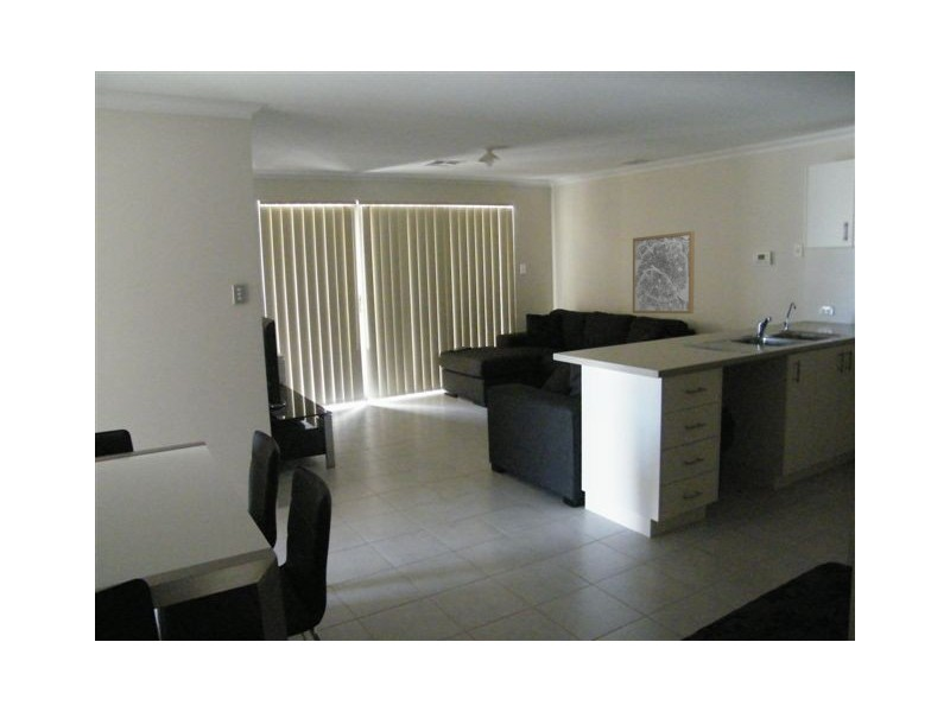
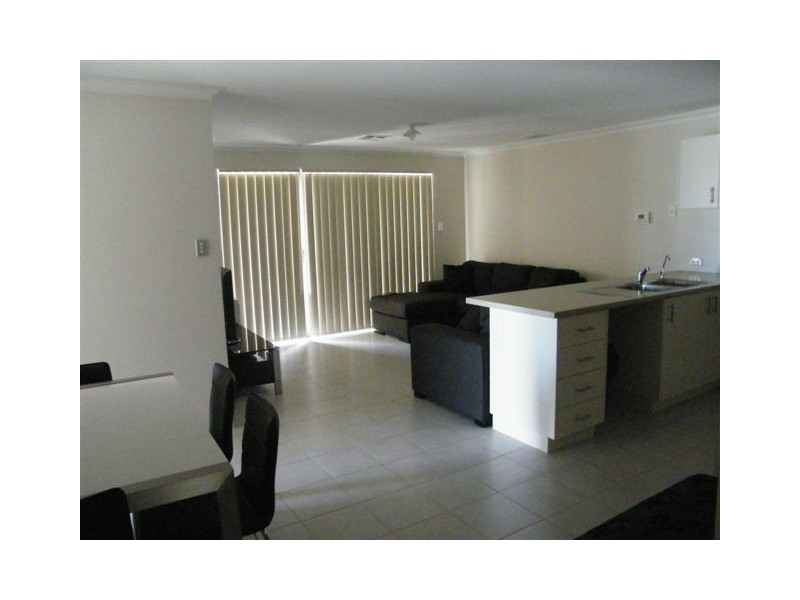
- wall art (661, 274)
